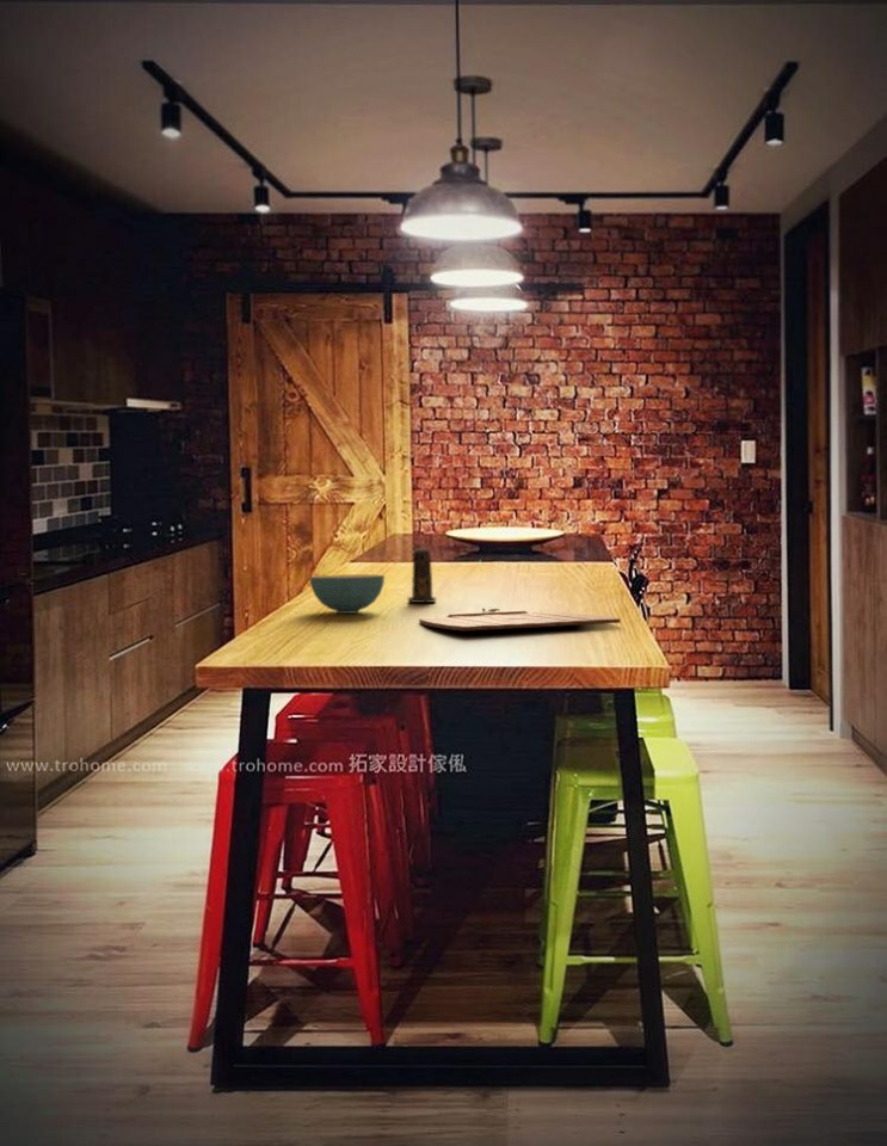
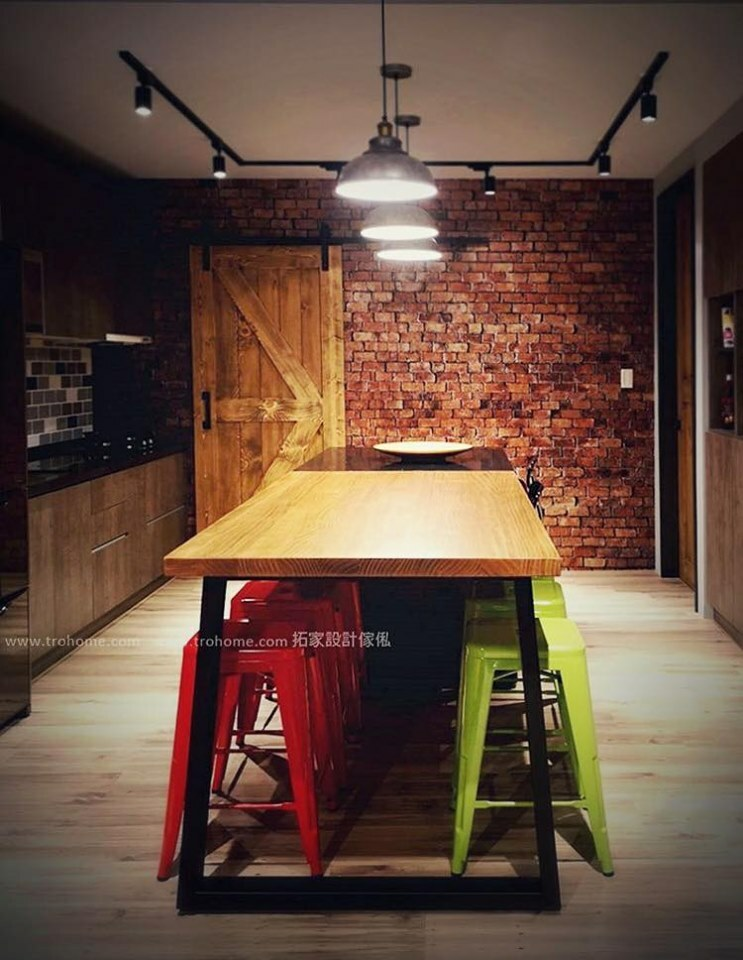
- cereal bowl (347, 593)
- cutting board (507, 616)
- candle (421, 575)
